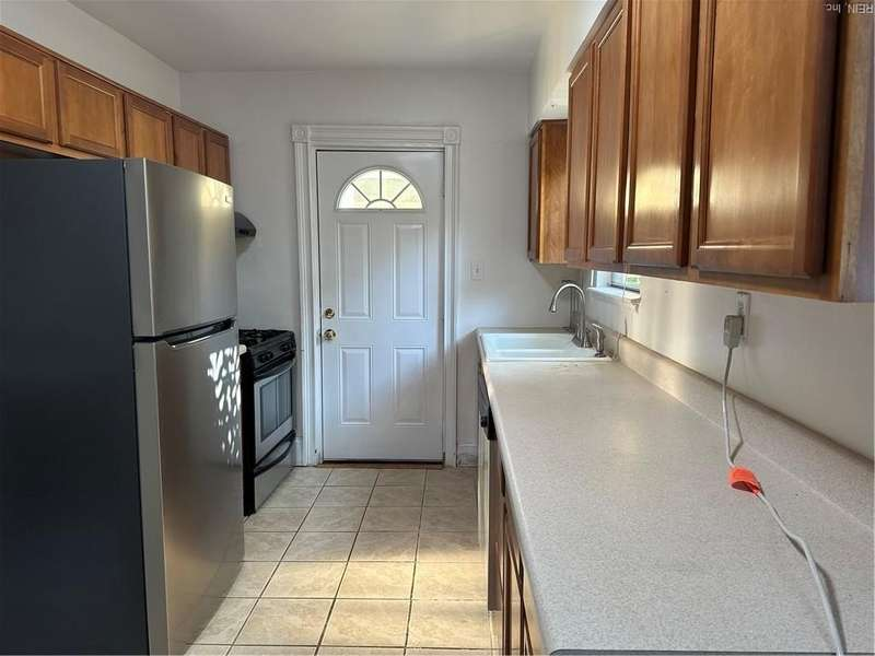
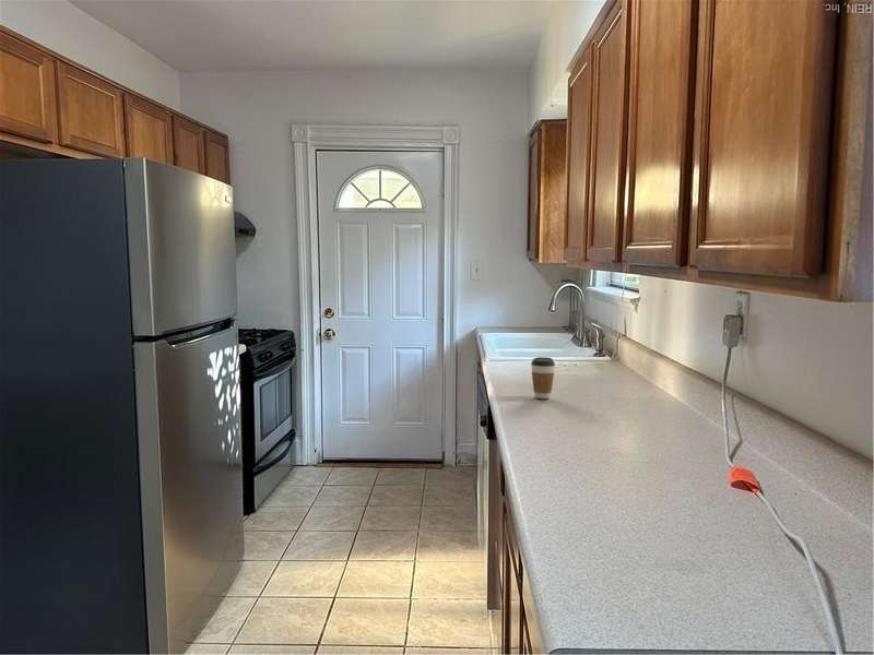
+ coffee cup (542, 378)
